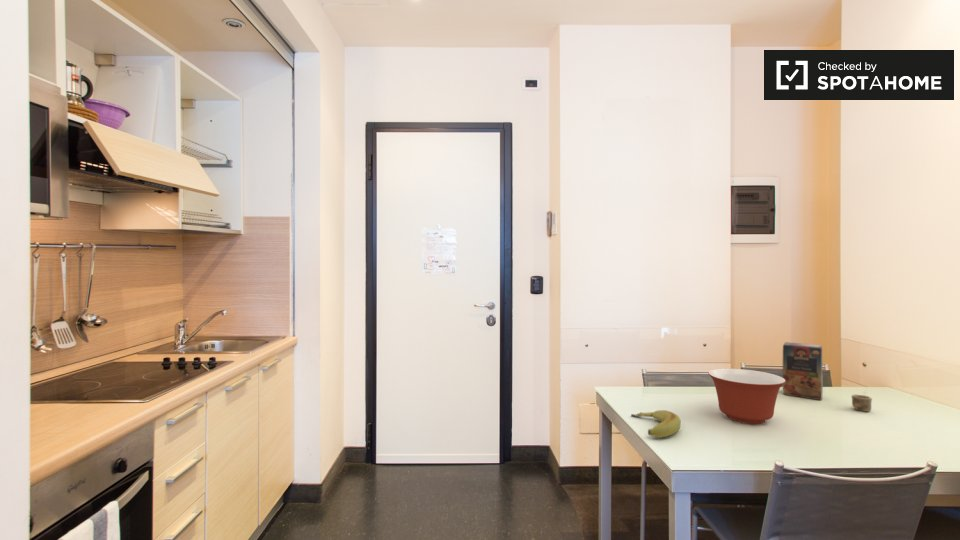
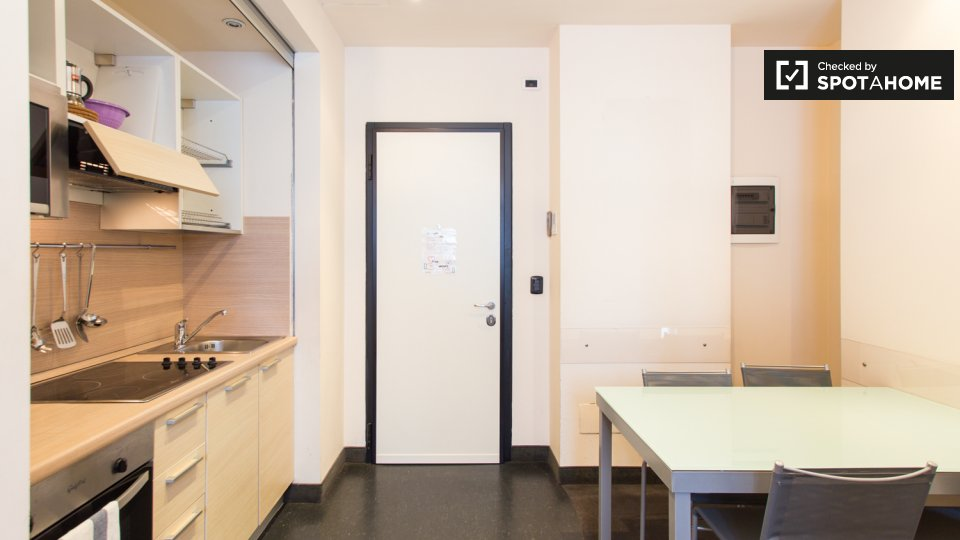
- cereal box (821, 374)
- mixing bowl (745, 397)
- banana (653, 417)
